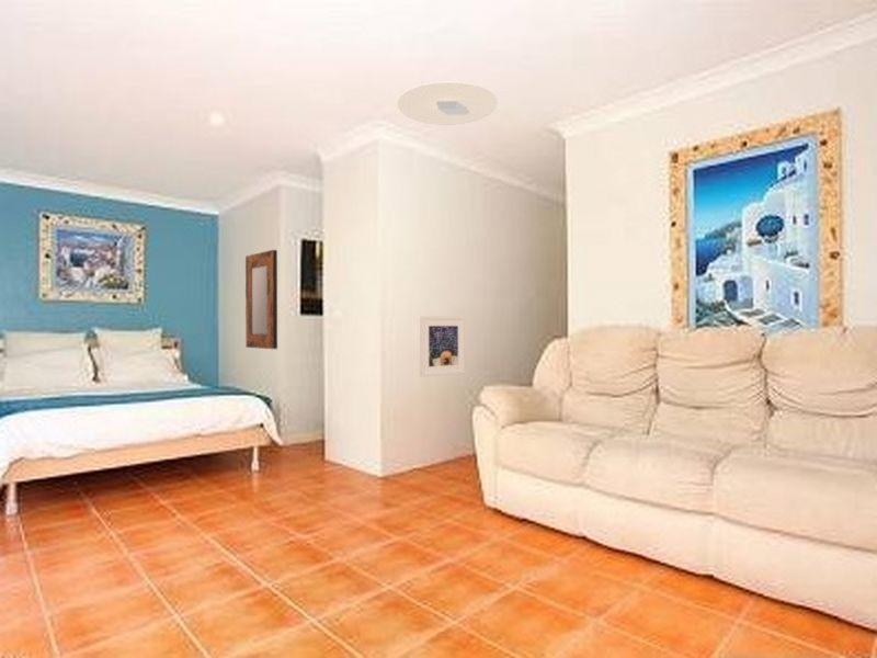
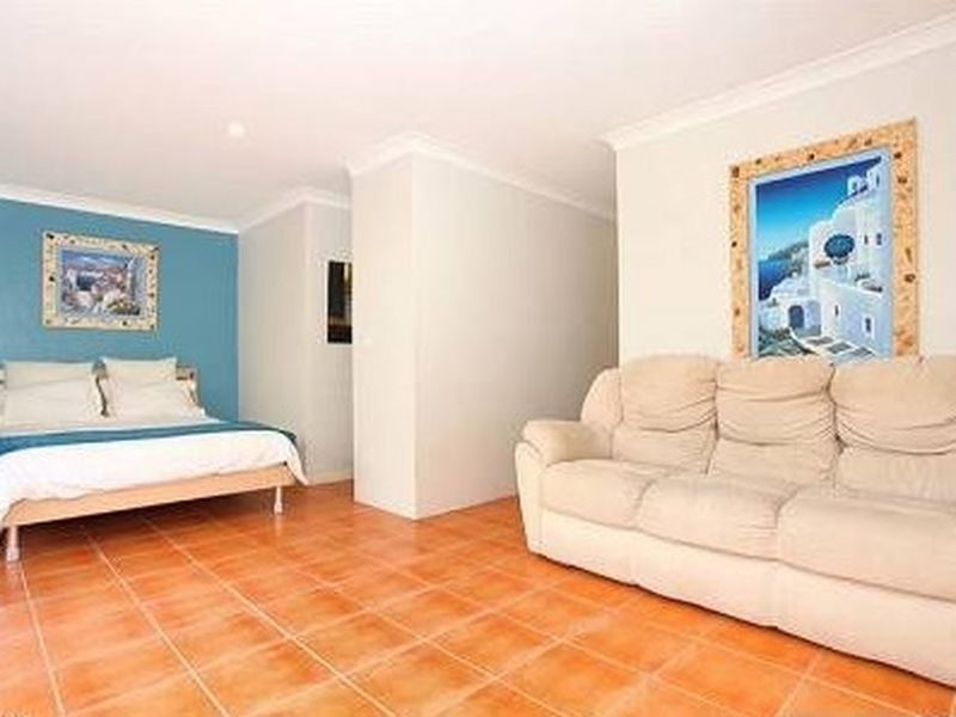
- home mirror (260, 300)
- ceiling light (446, 100)
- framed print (443, 345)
